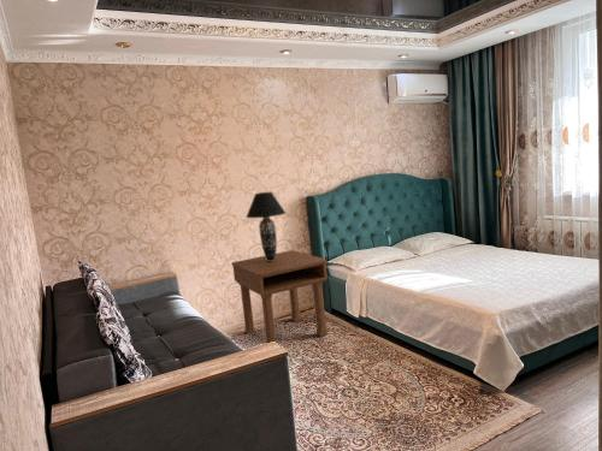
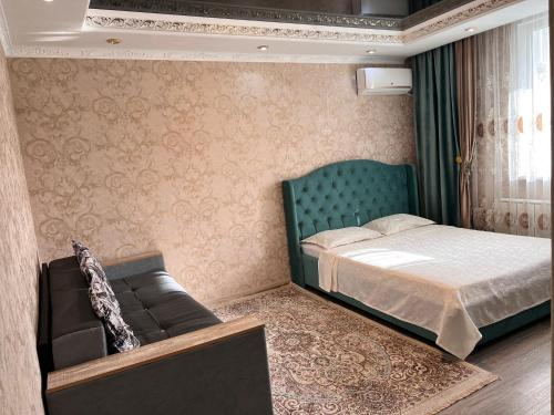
- table lamp (267, 226)
- nightstand (281, 291)
